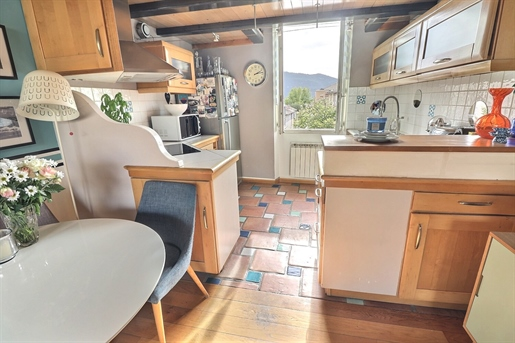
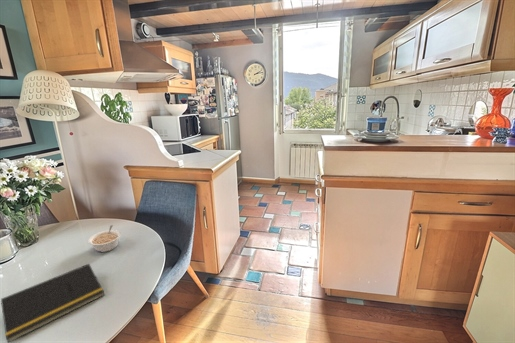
+ notepad (55, 296)
+ legume (105, 240)
